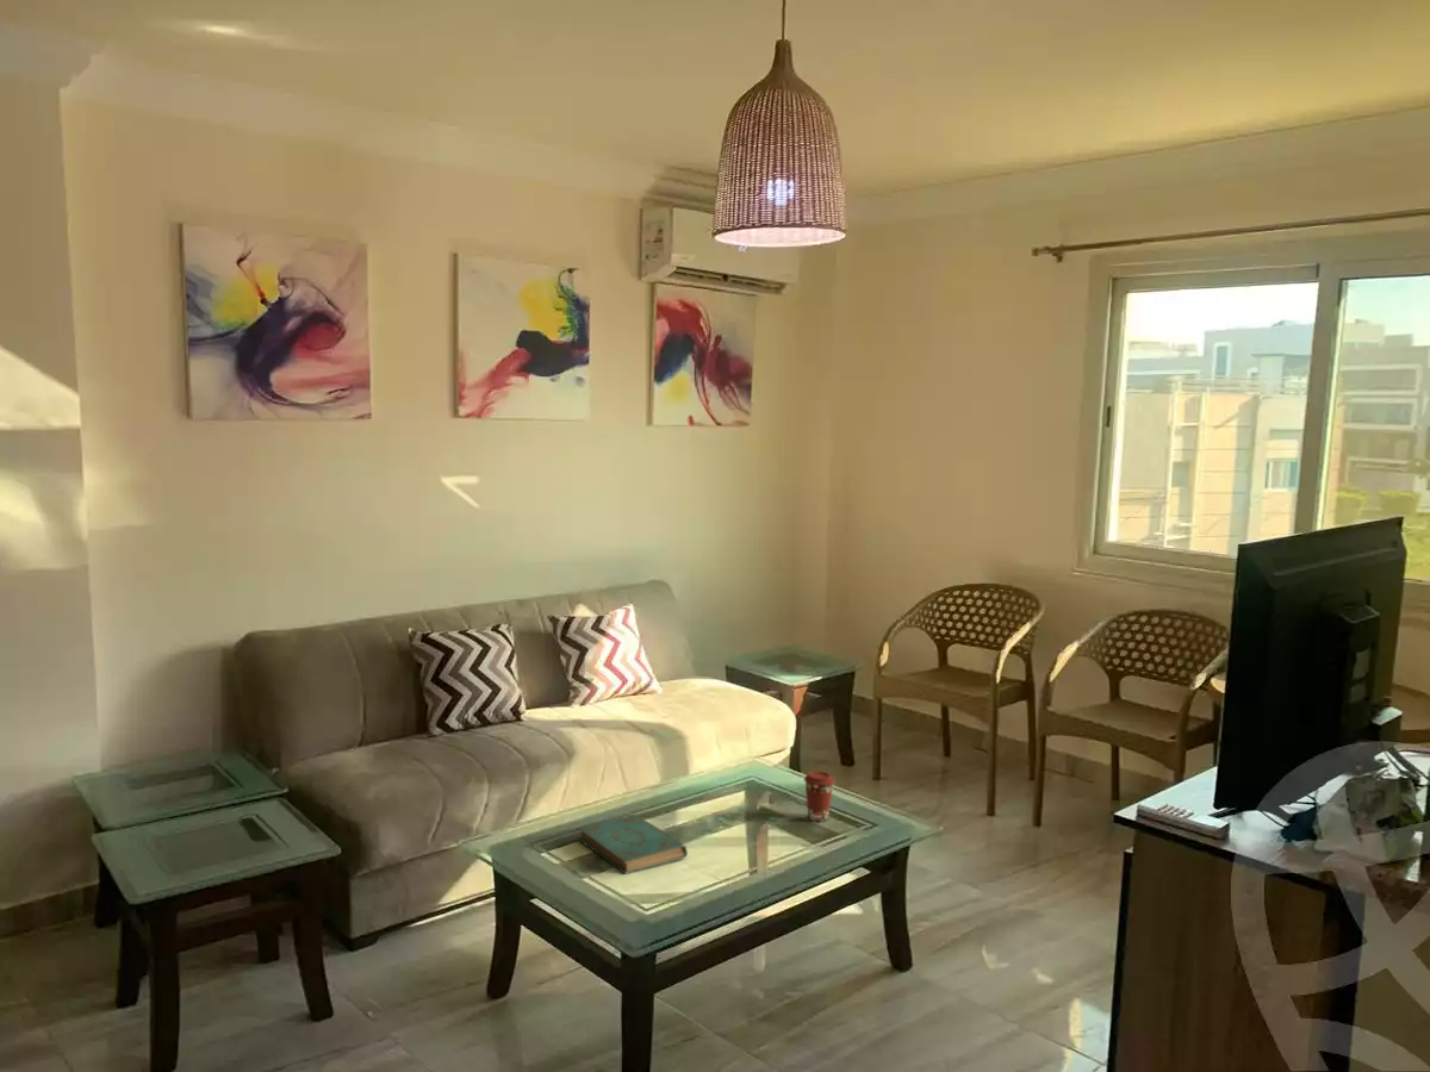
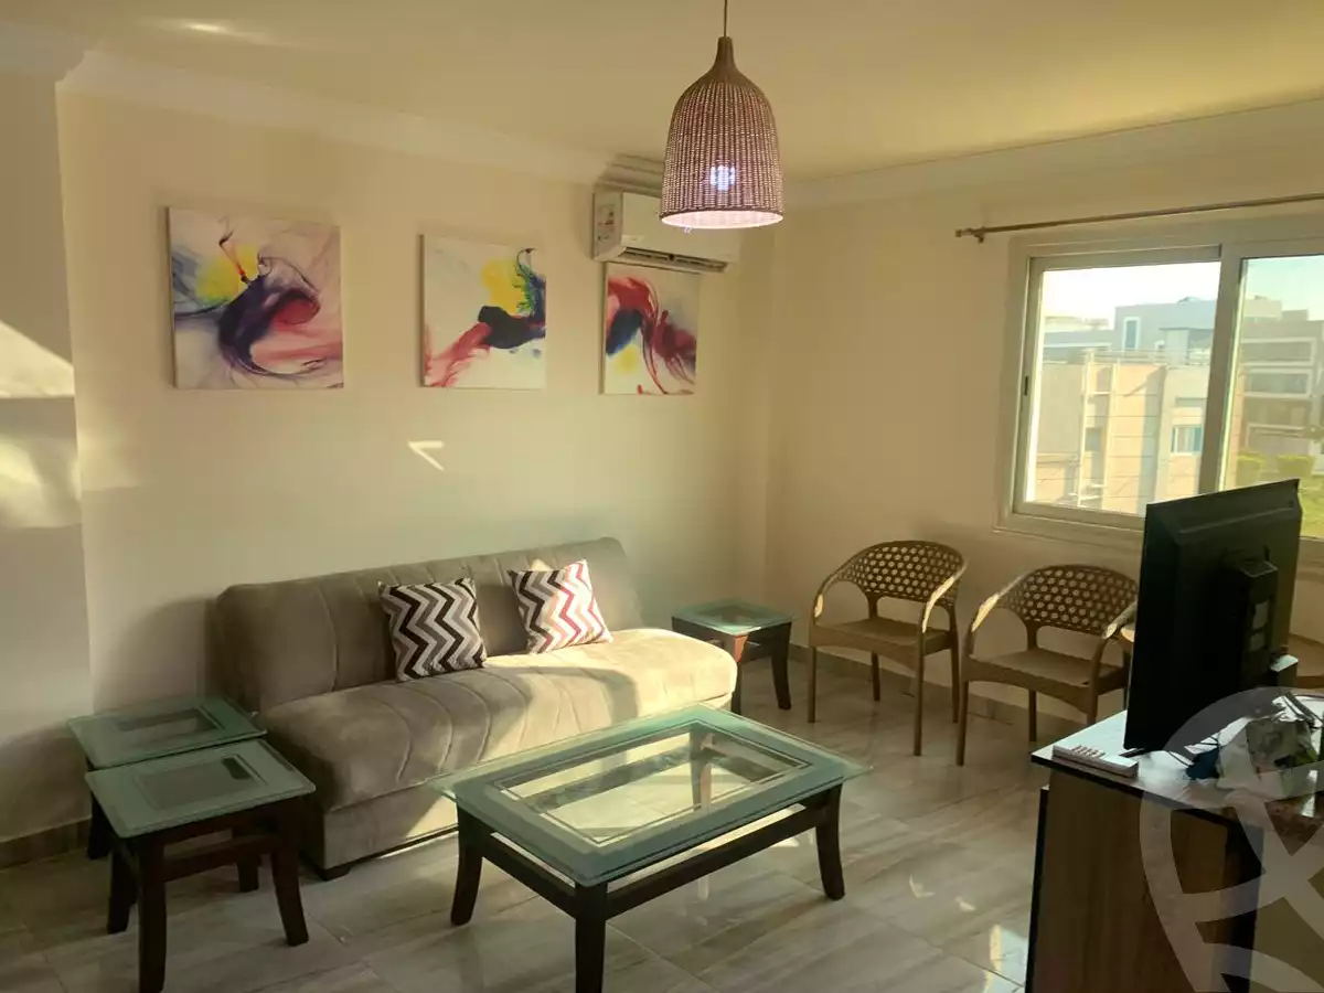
- coffee cup (819, 796)
- book (630, 841)
